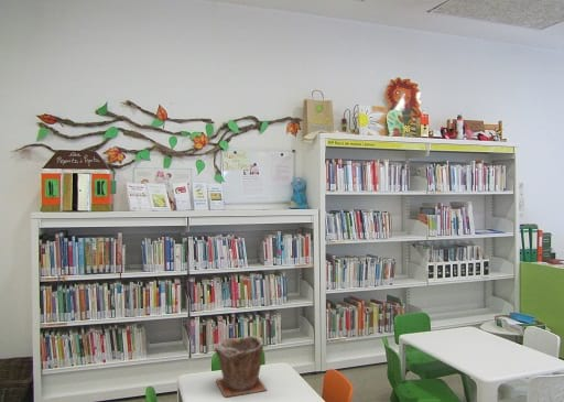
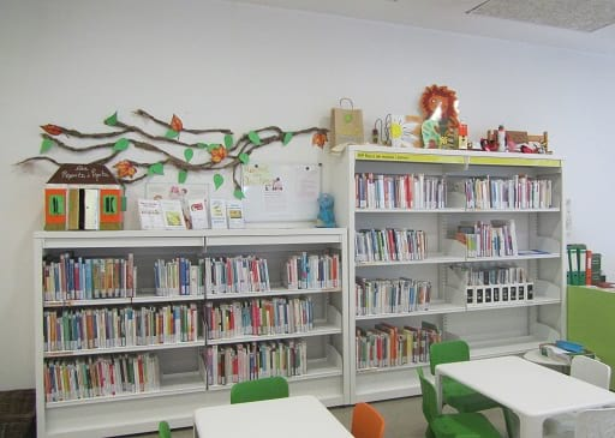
- plant pot (240, 362)
